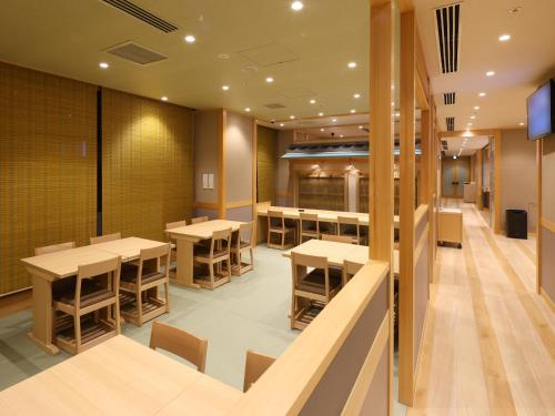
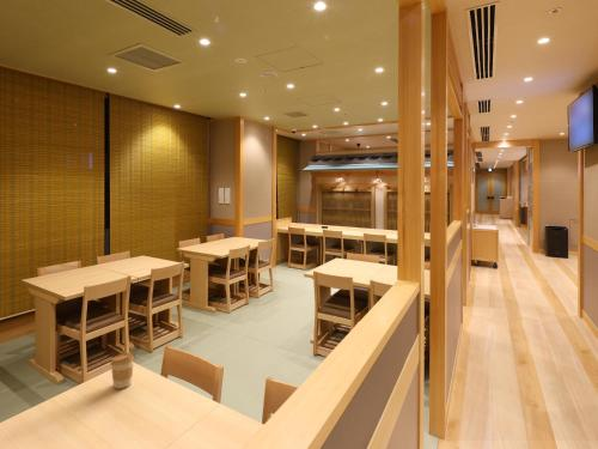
+ coffee cup (122, 370)
